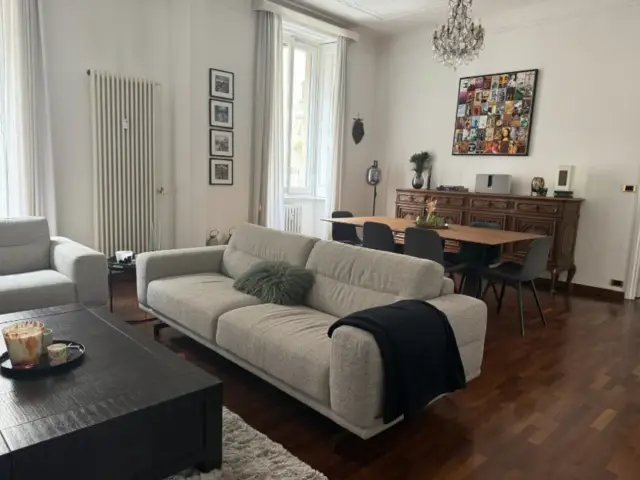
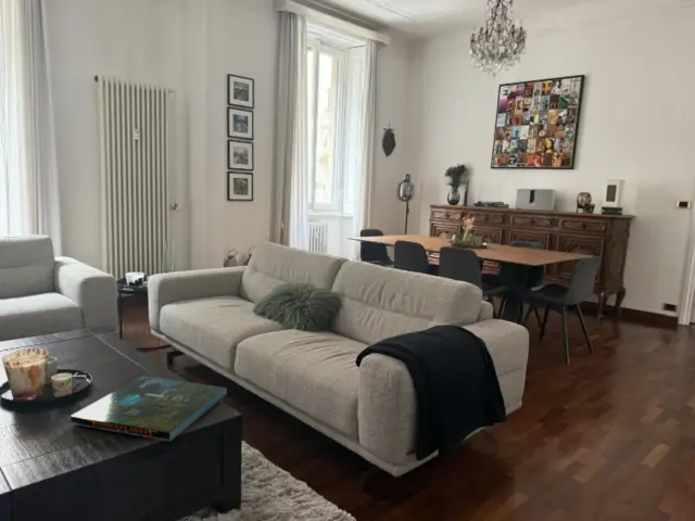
+ board game (154, 401)
